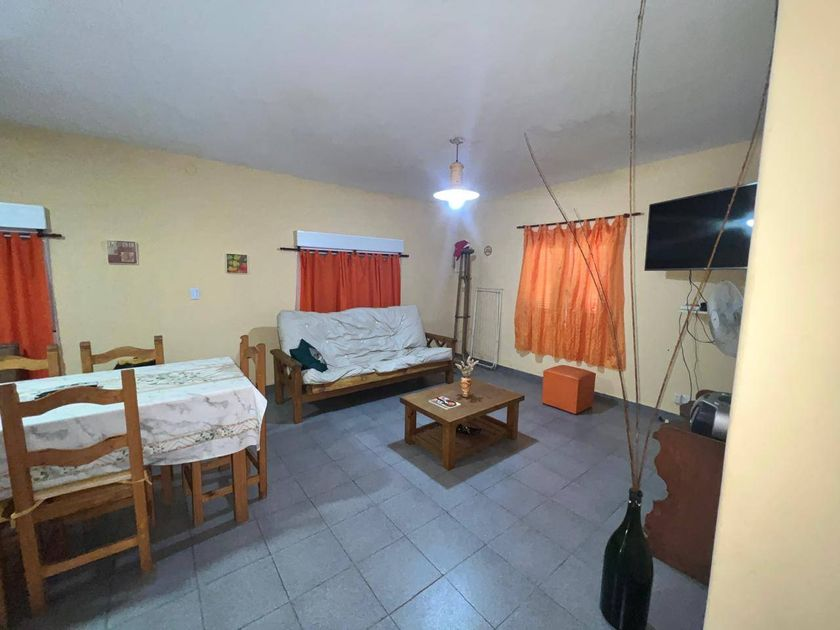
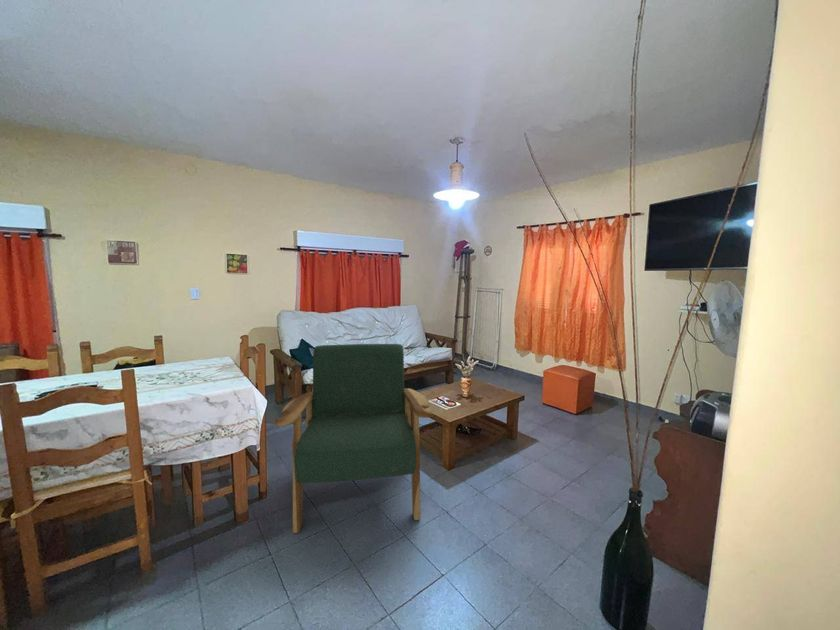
+ armchair (358, 426)
